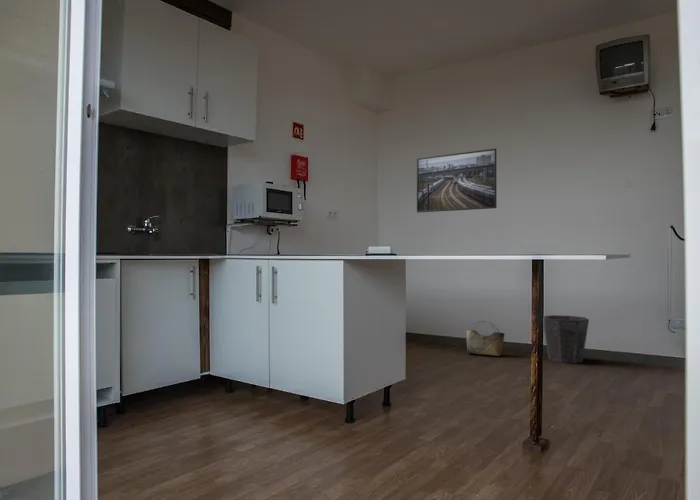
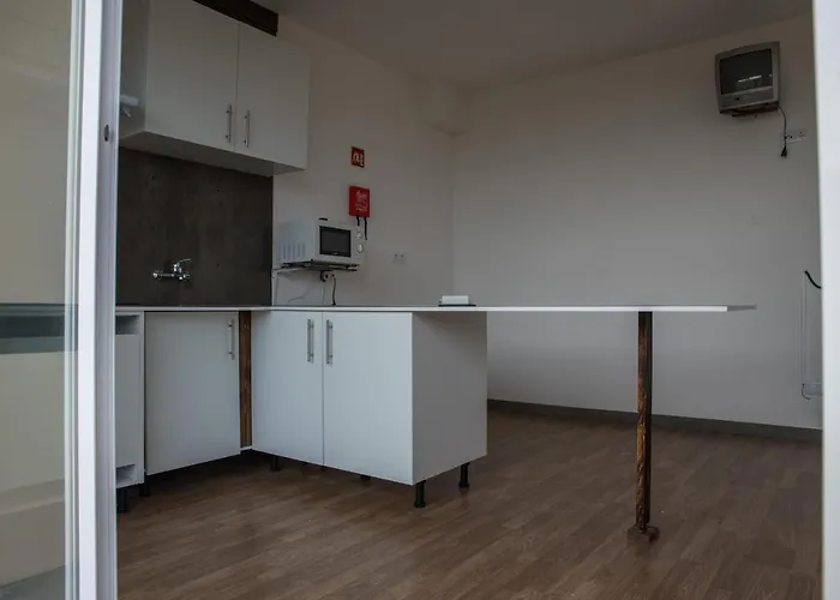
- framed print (454, 182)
- waste bin (565, 338)
- basket (485, 337)
